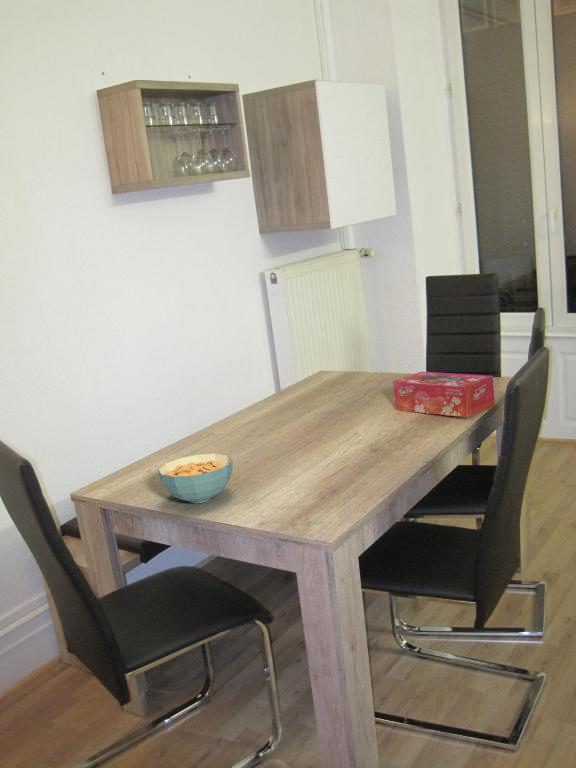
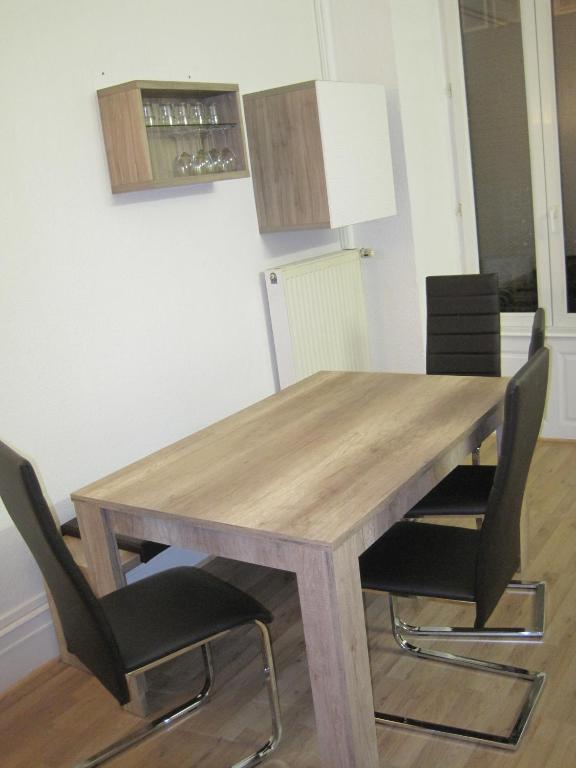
- tissue box (443, 393)
- cereal bowl (197, 482)
